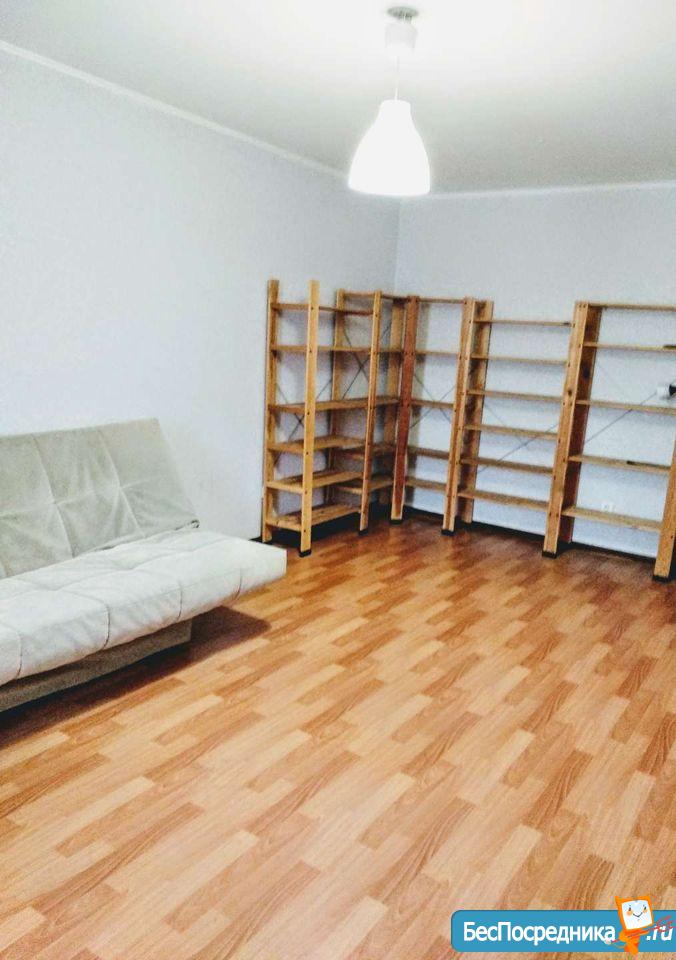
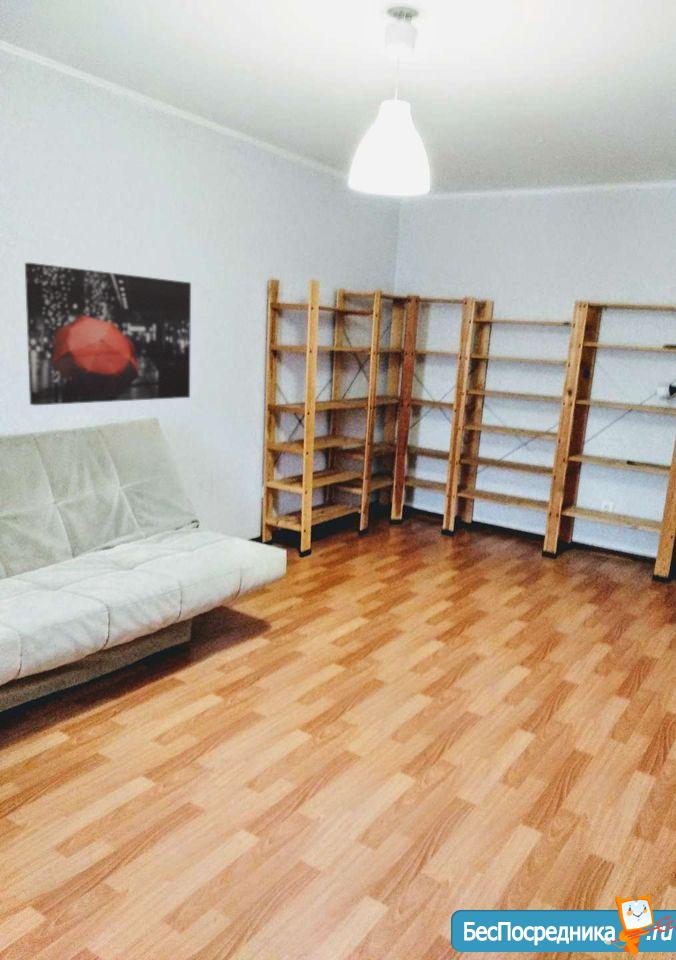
+ wall art (117, 338)
